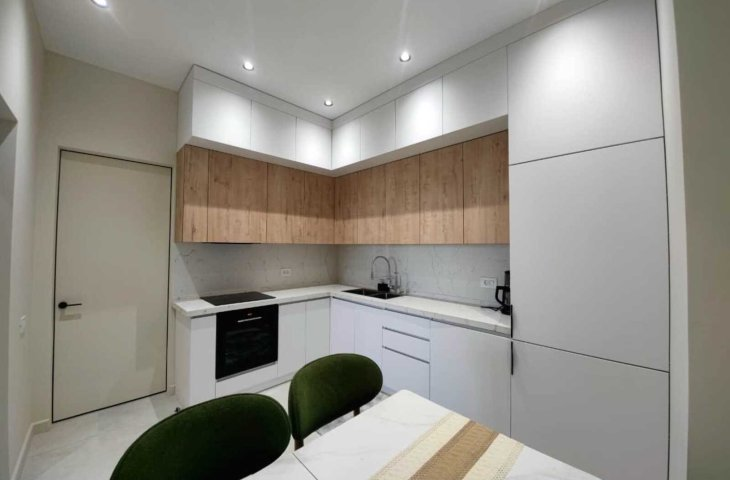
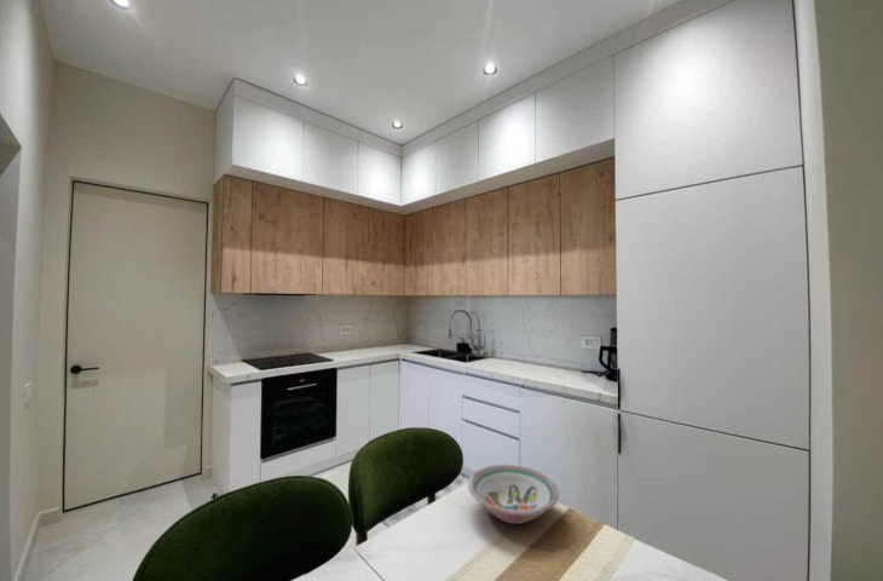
+ bowl (512, 497)
